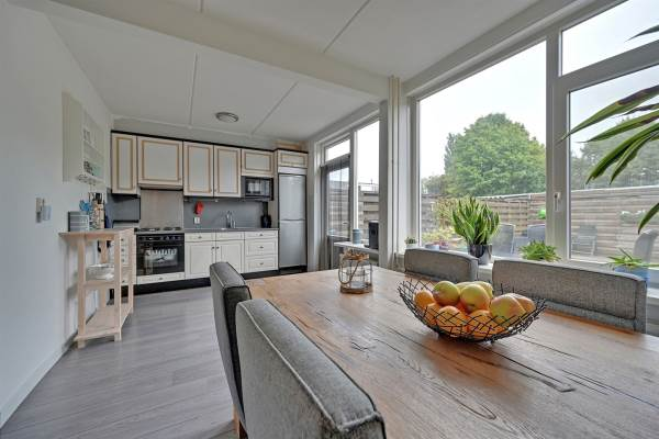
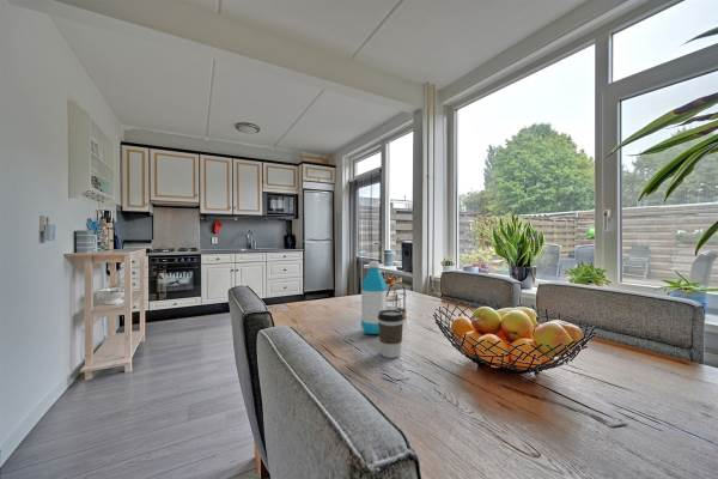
+ water bottle (373, 296)
+ coffee cup (390, 333)
